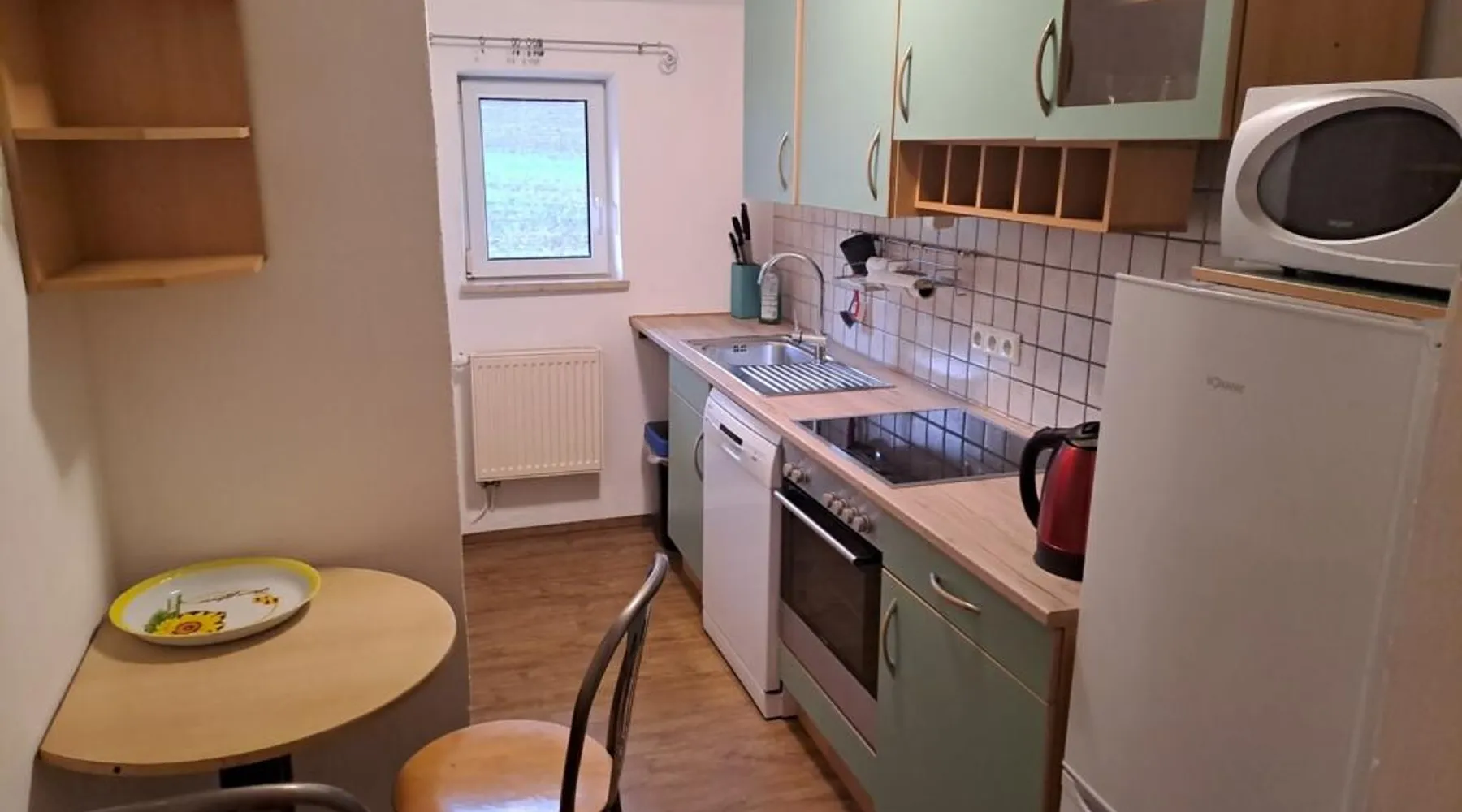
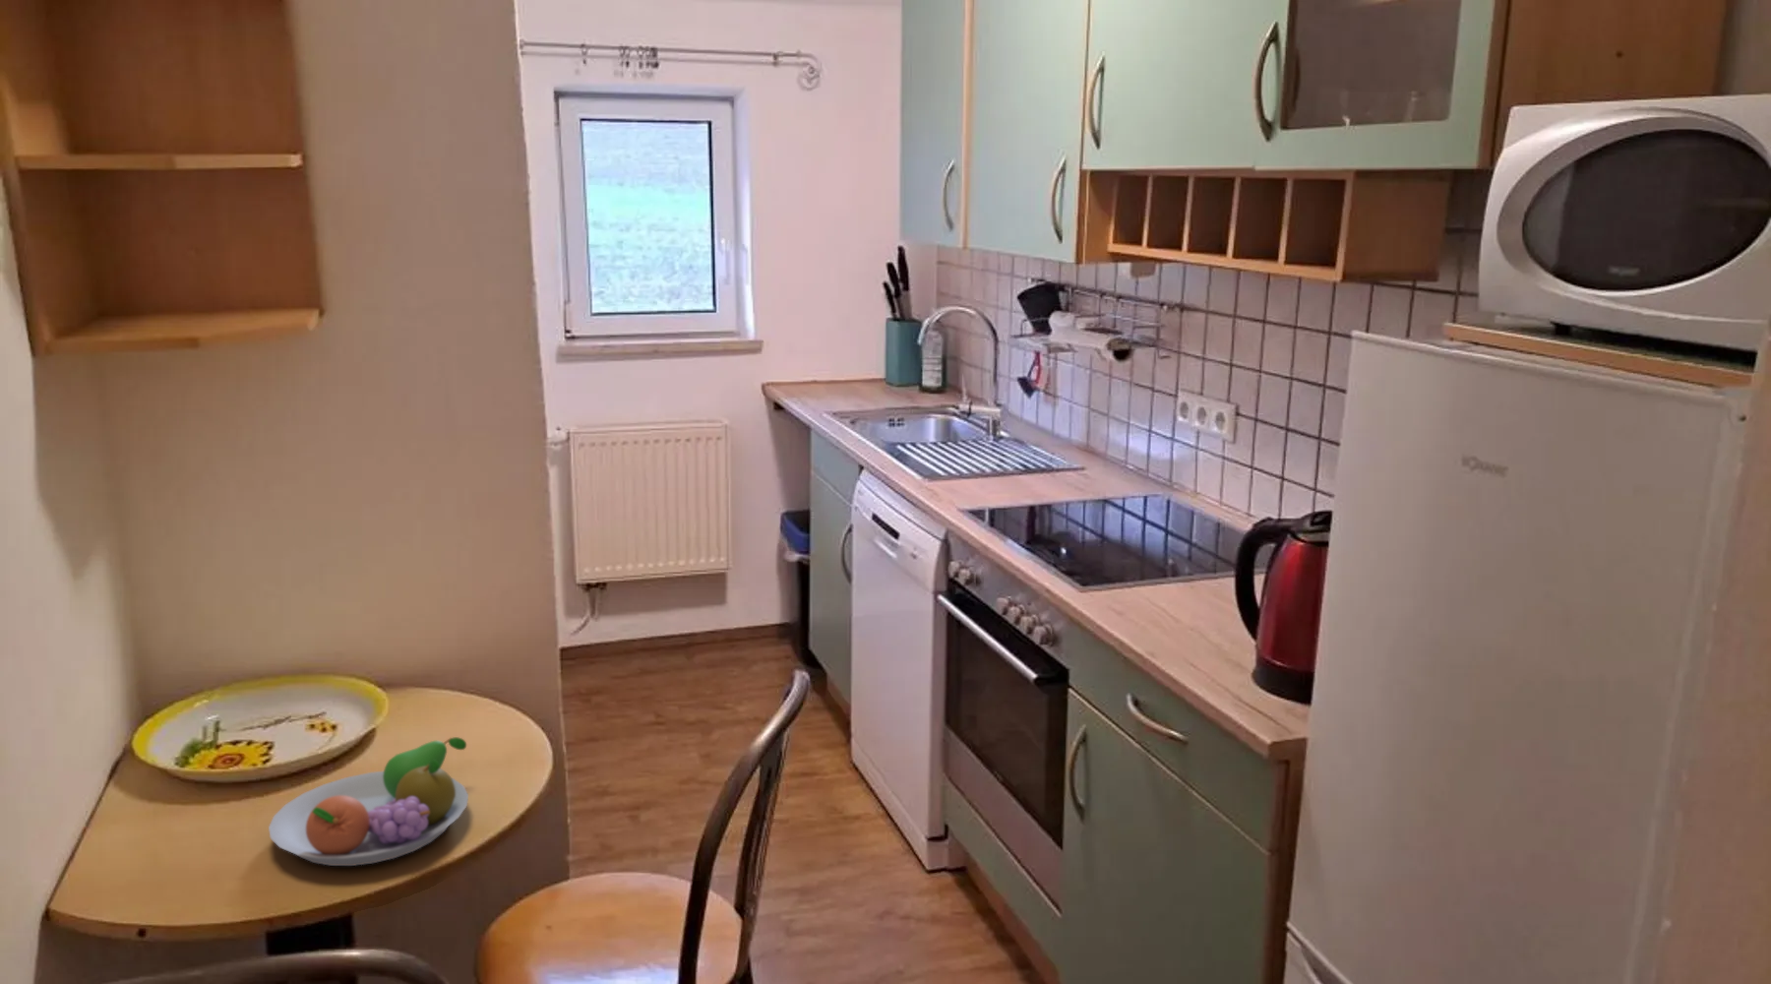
+ fruit bowl (378, 791)
